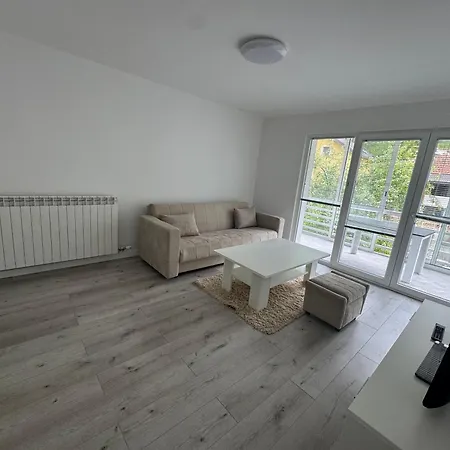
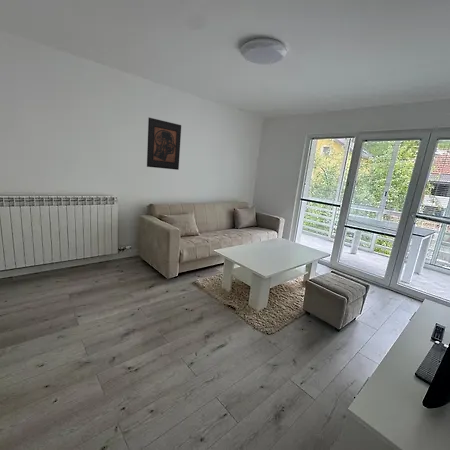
+ wall art (164, 145)
